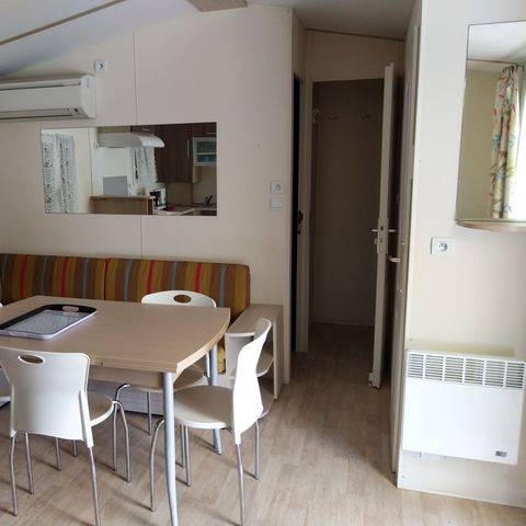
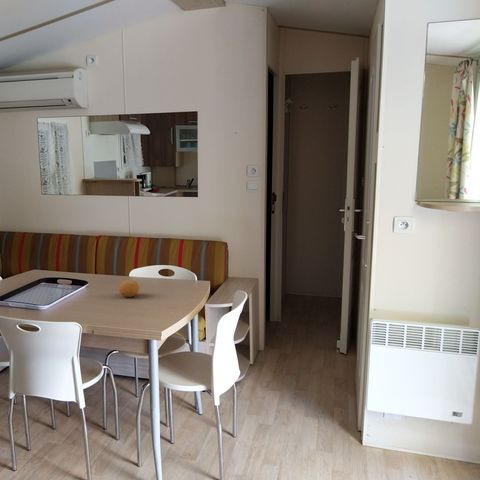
+ fruit (129, 288)
